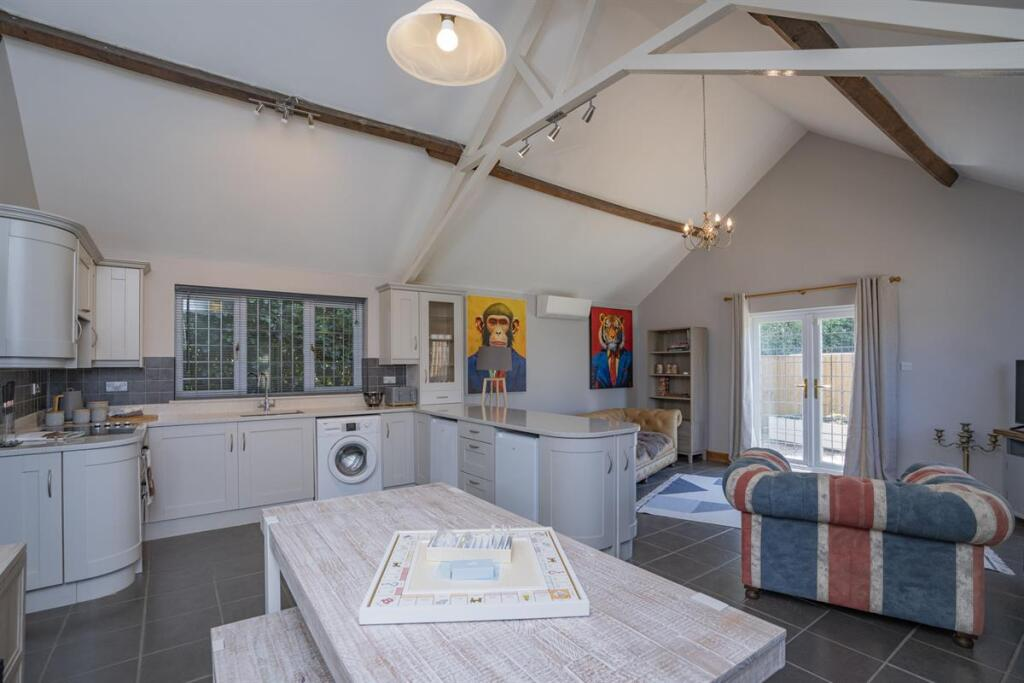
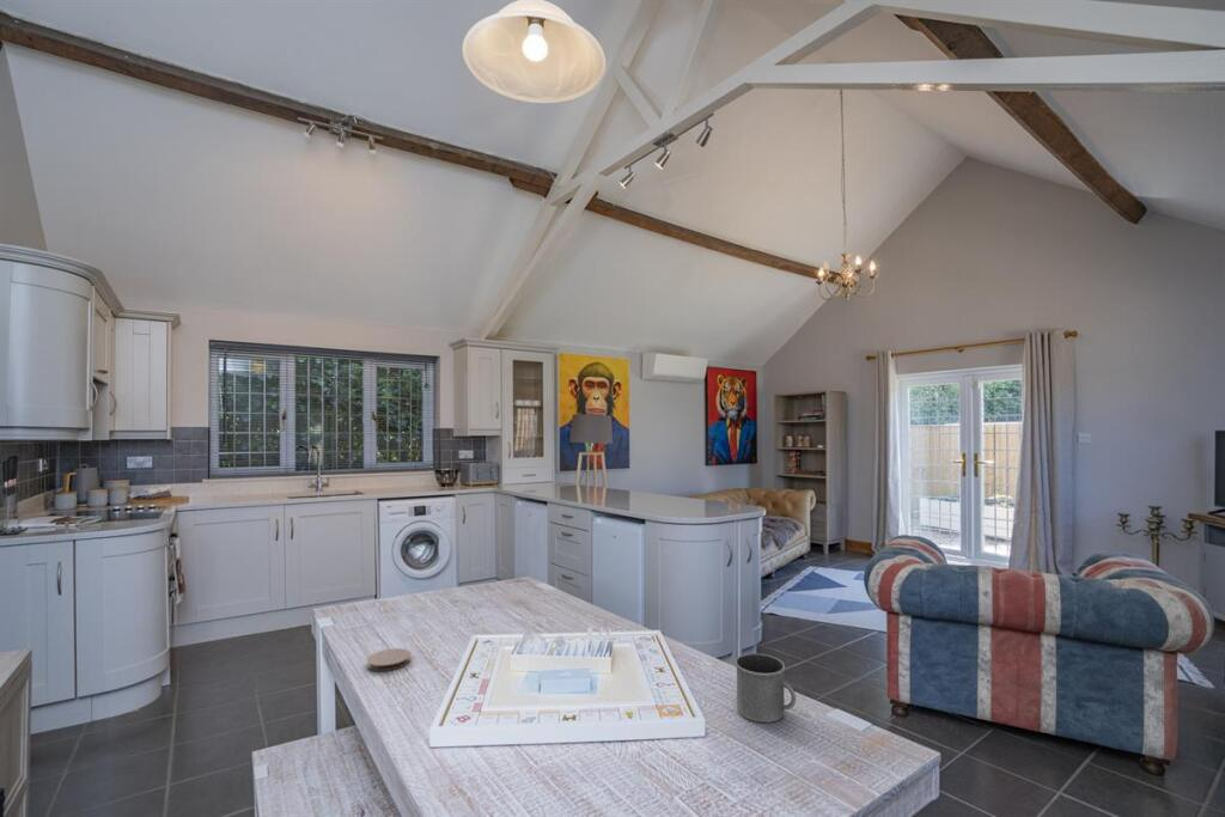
+ coaster (389, 659)
+ mug (766, 688)
